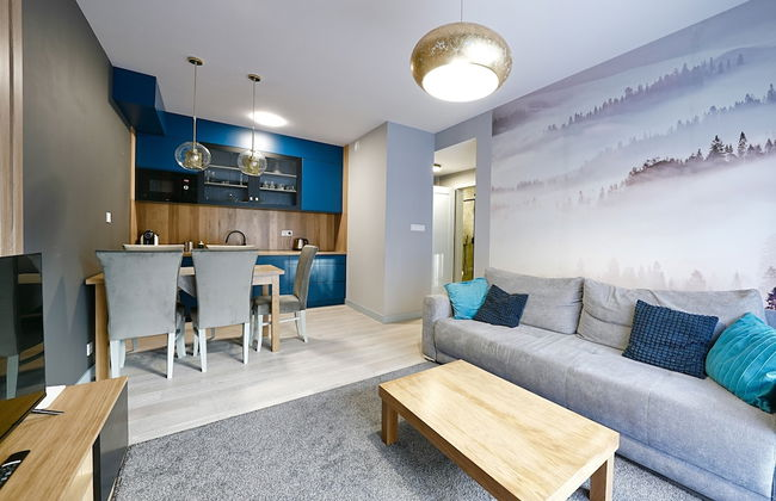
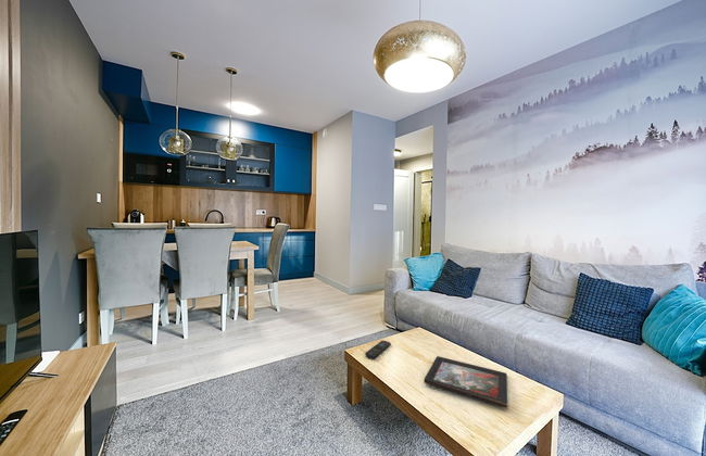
+ remote control (378, 349)
+ decorative tray (466, 377)
